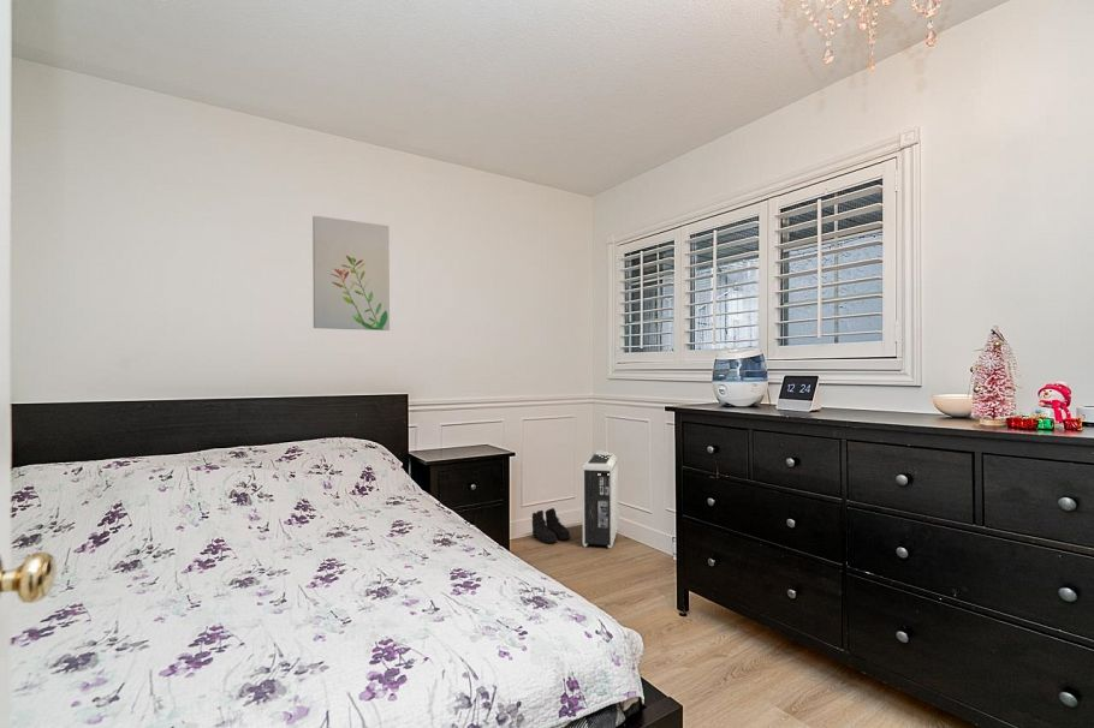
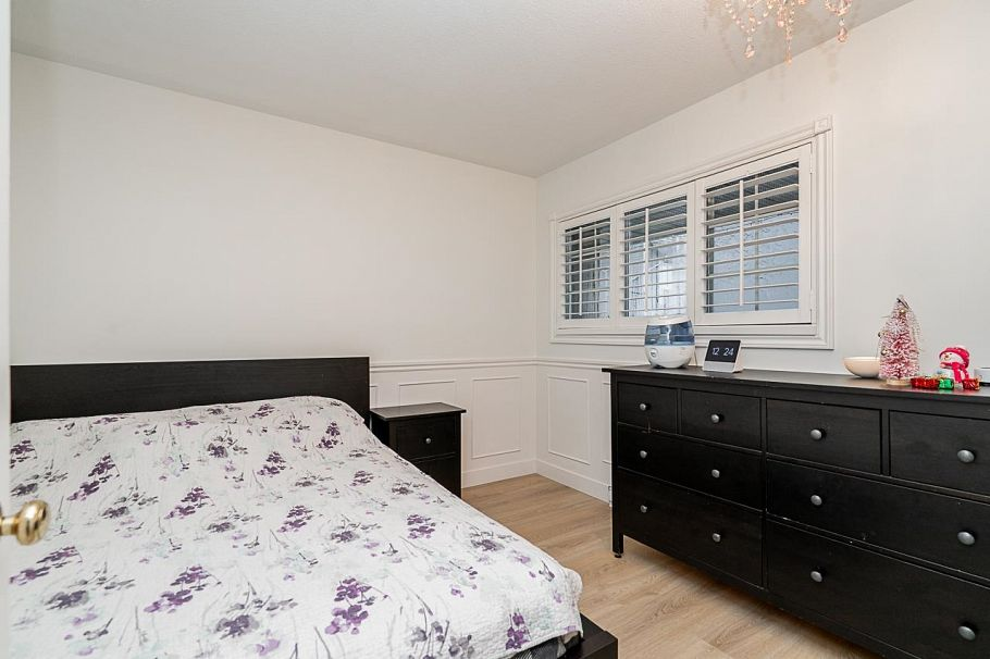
- wall art (352, 275)
- boots (549, 524)
- air purifier (601, 495)
